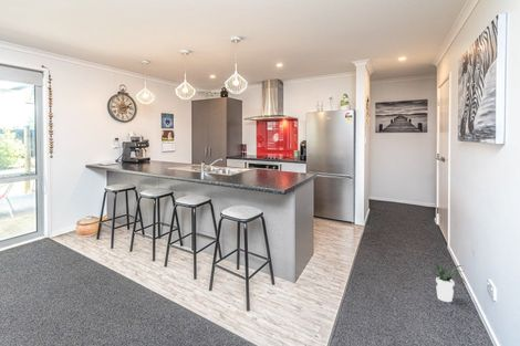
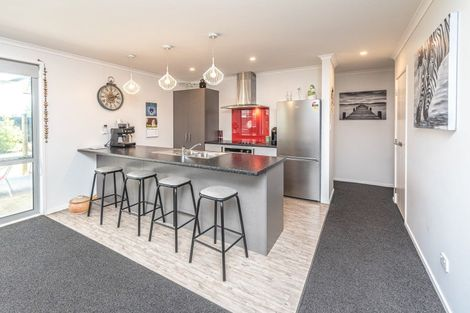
- potted plant (446, 282)
